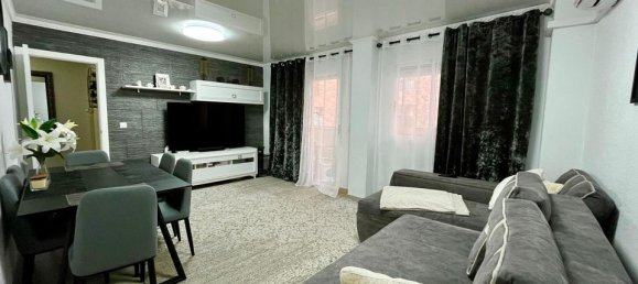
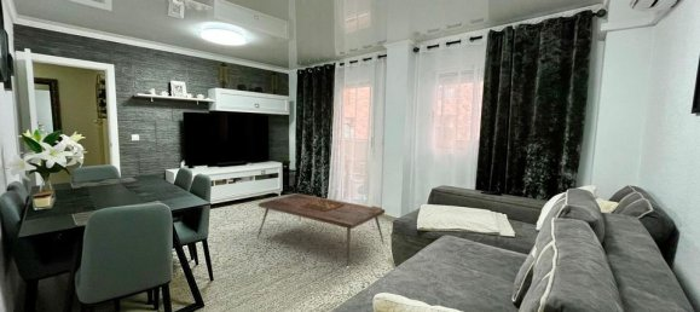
+ coffee table (319, 220)
